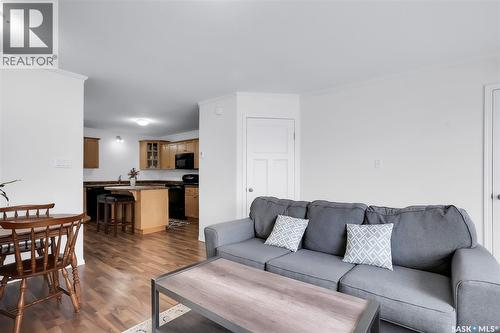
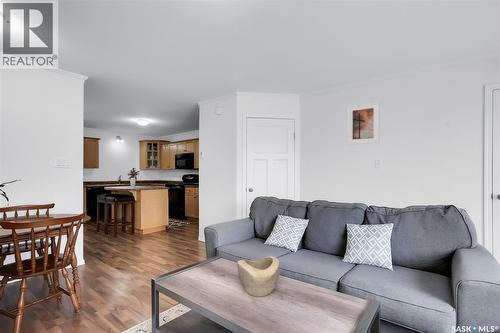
+ decorative bowl (258, 275)
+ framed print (362, 124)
